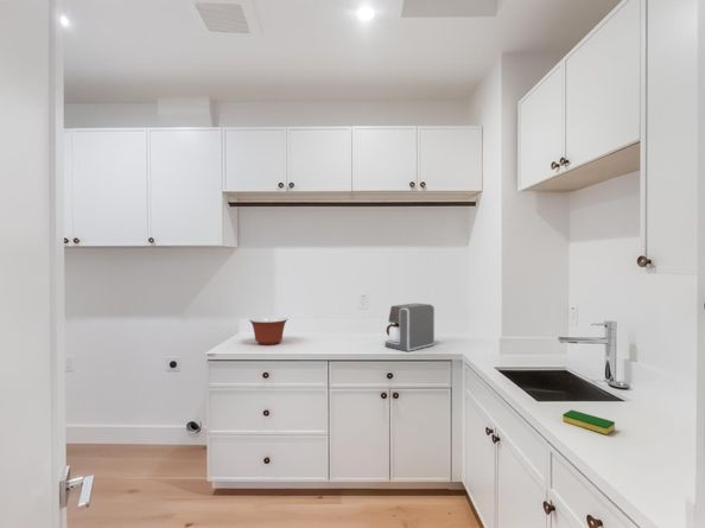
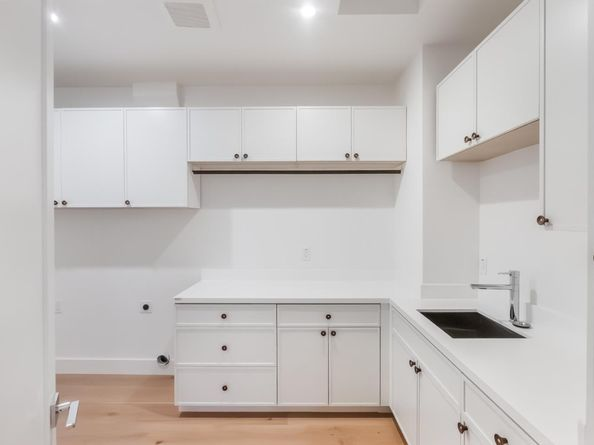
- mixing bowl (268, 331)
- dish sponge (588, 421)
- coffee maker (409, 325)
